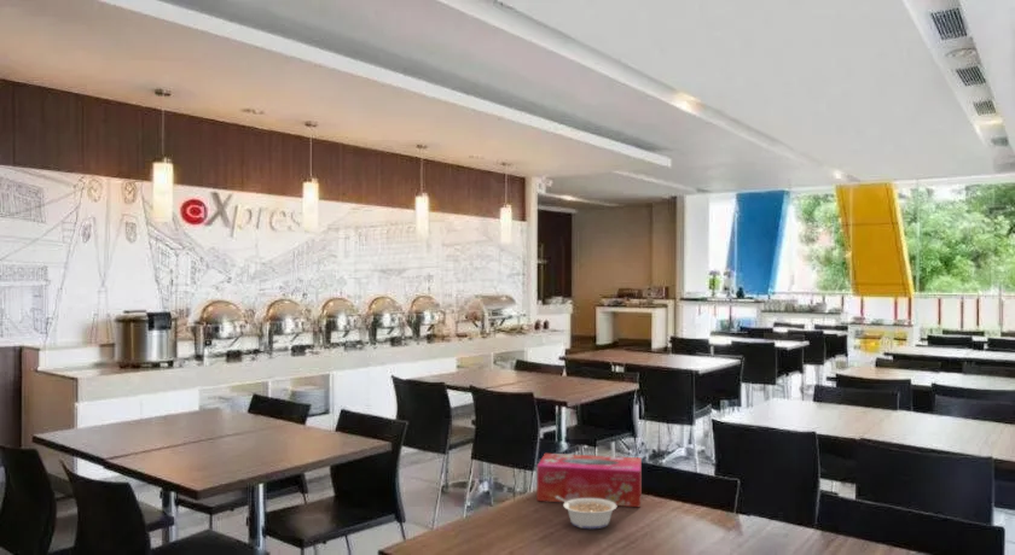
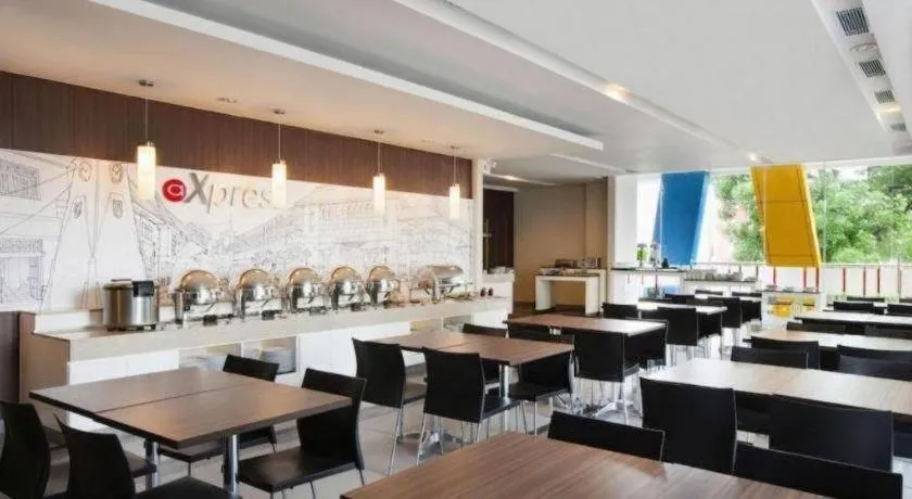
- legume (587, 512)
- tissue box (590, 478)
